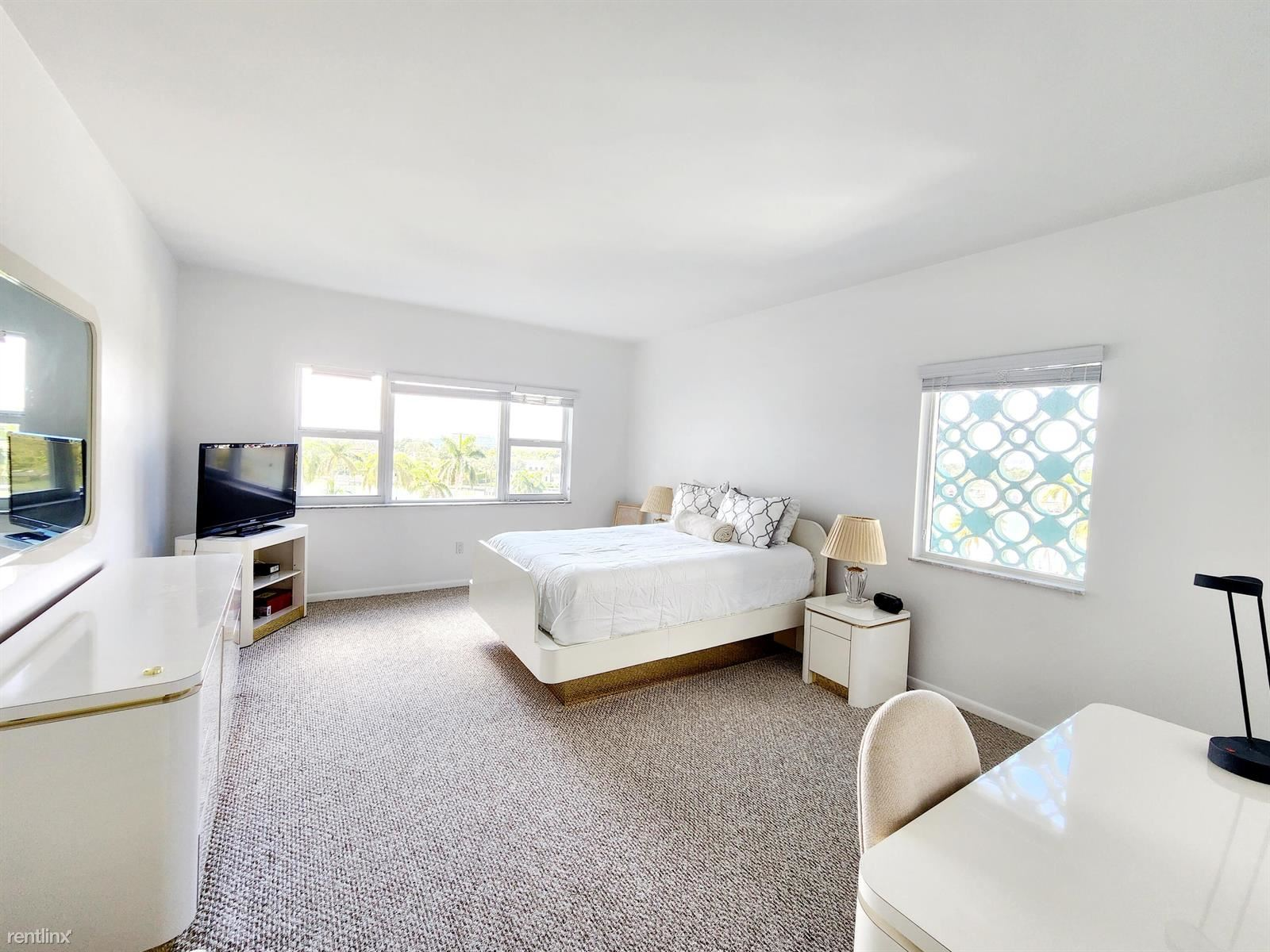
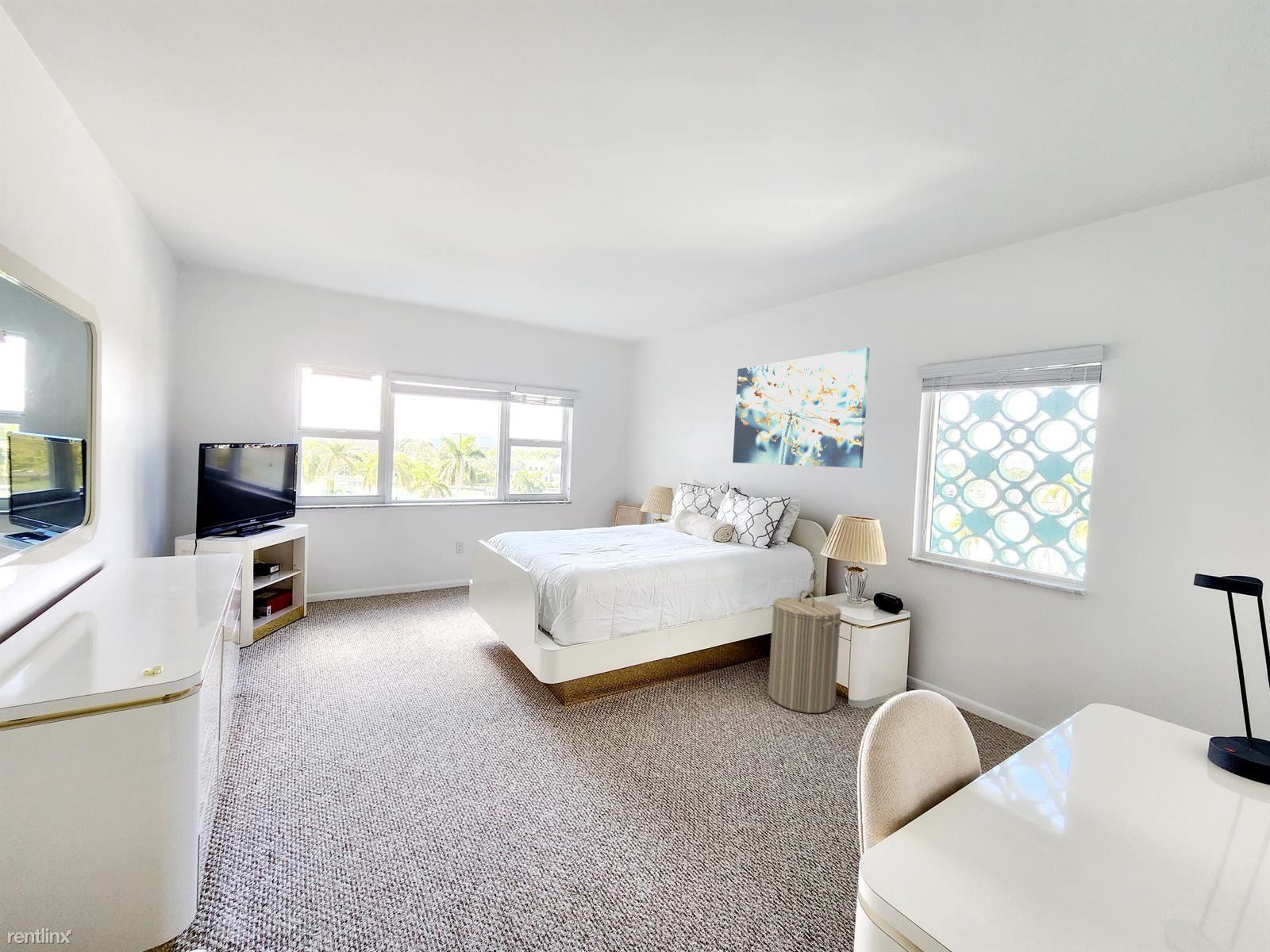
+ laundry hamper (804, 644)
+ wall art (792, 413)
